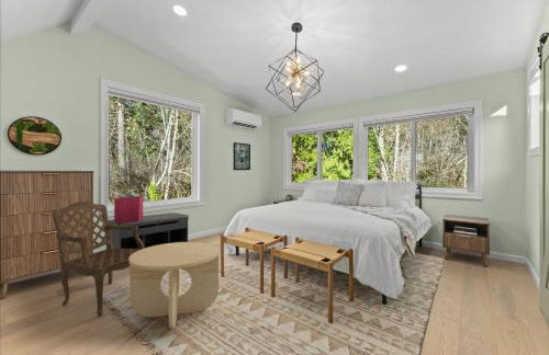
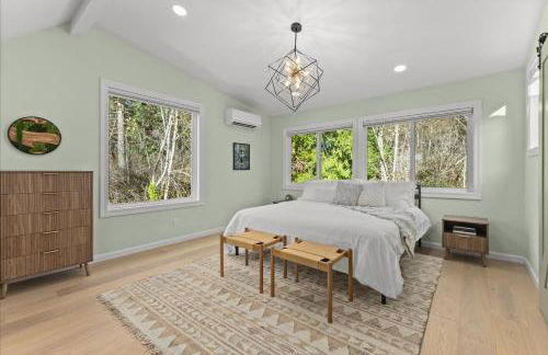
- storage bin (128, 208)
- armchair (104, 250)
- side table (176, 283)
- bench (149, 236)
